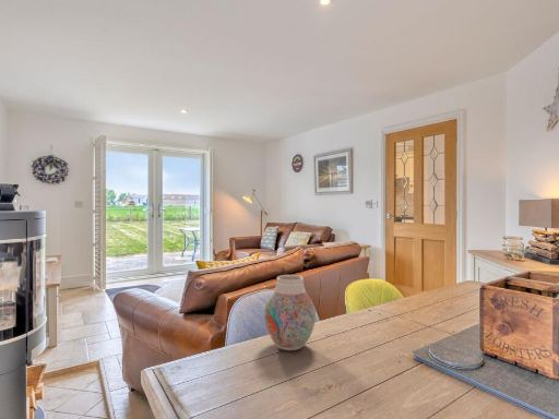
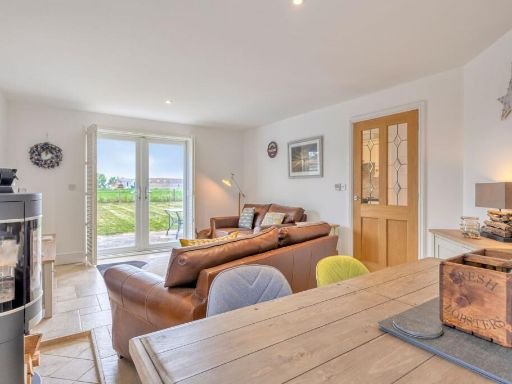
- vase (289, 311)
